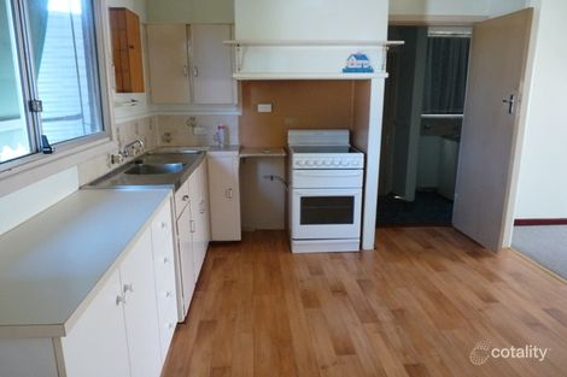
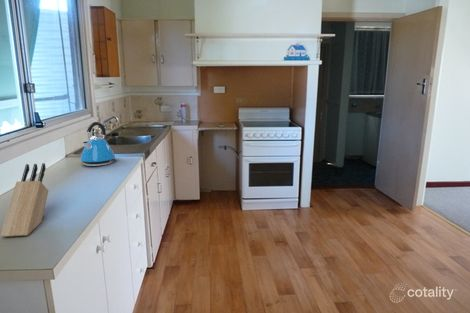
+ kettle (97, 142)
+ knife block (26, 196)
